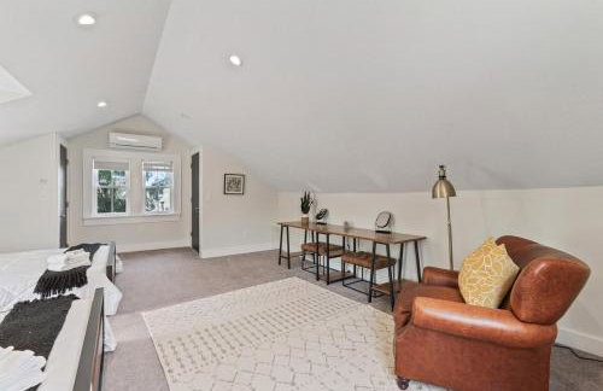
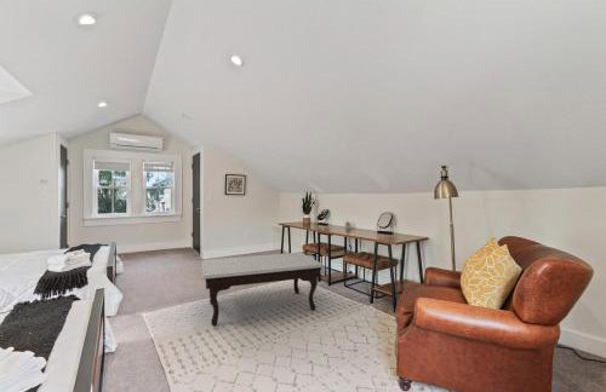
+ coffee table (261, 282)
